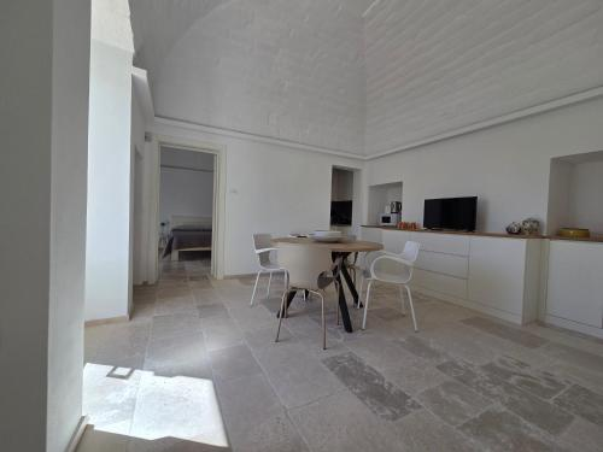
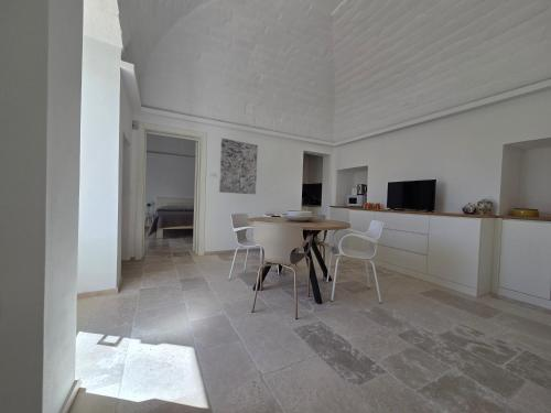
+ wall art (239, 167)
